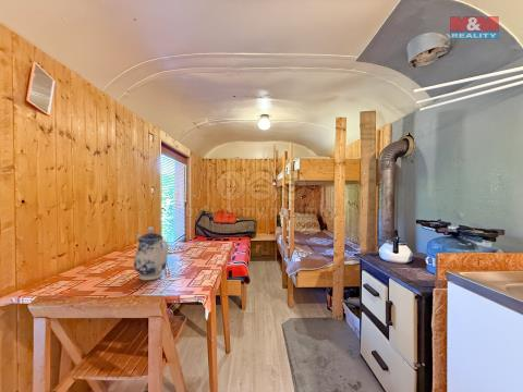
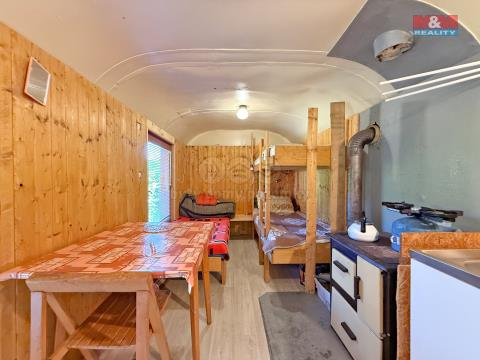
- teapot (150, 252)
